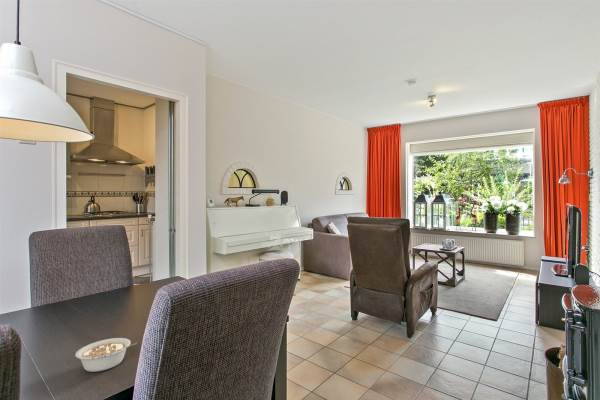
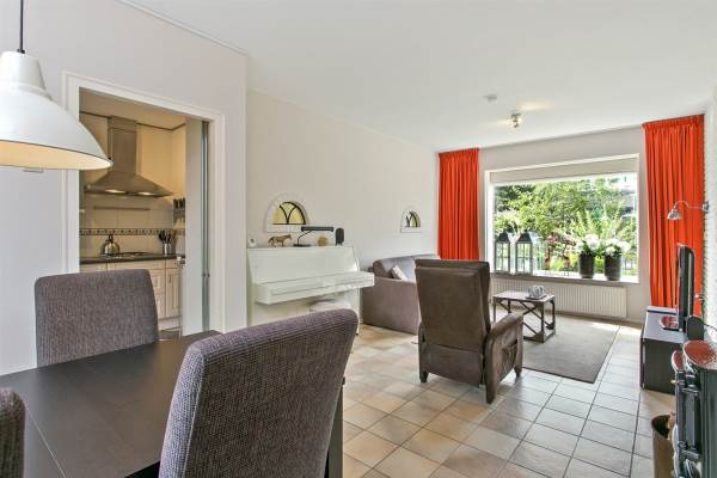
- legume (106, 353)
